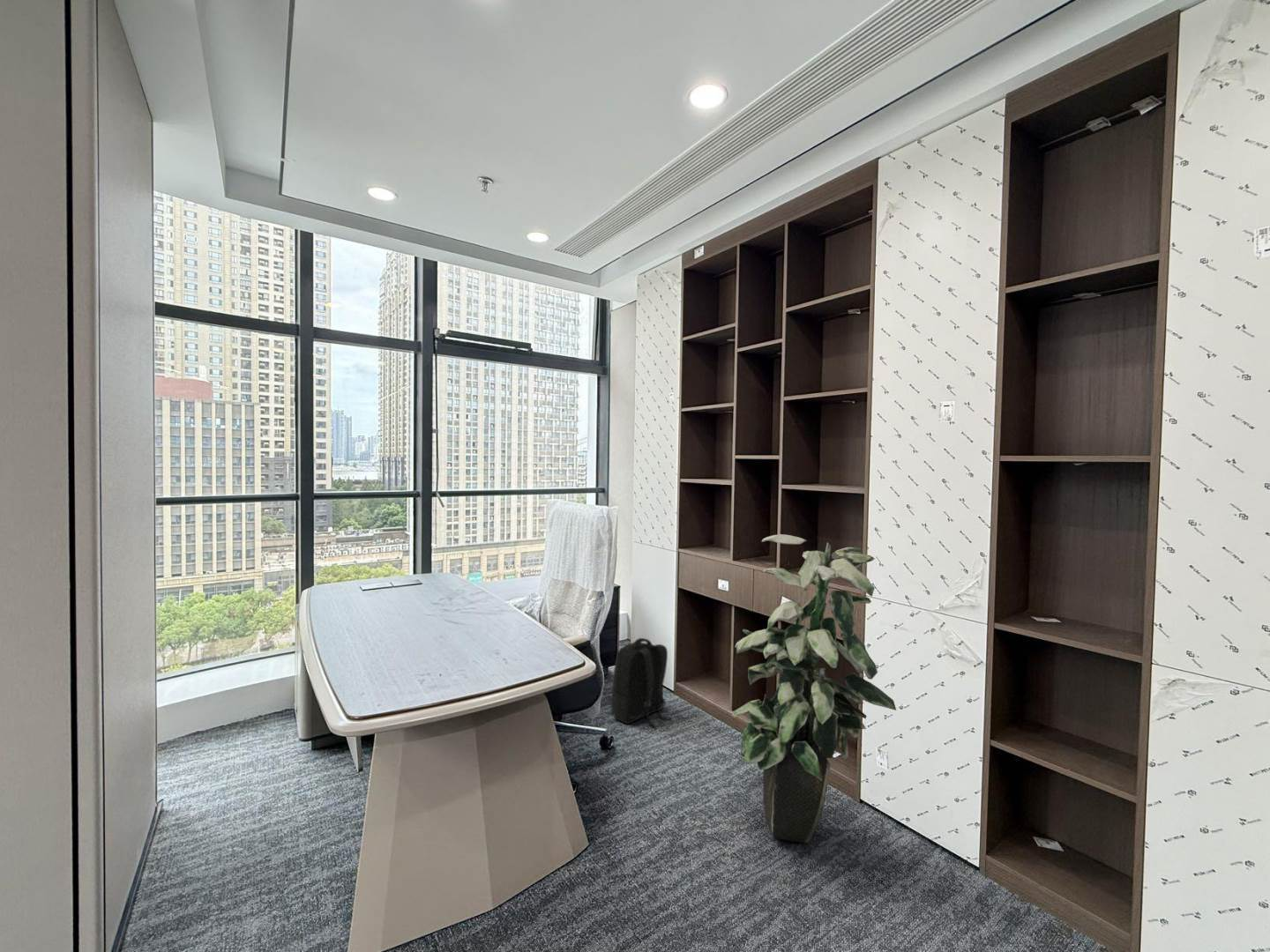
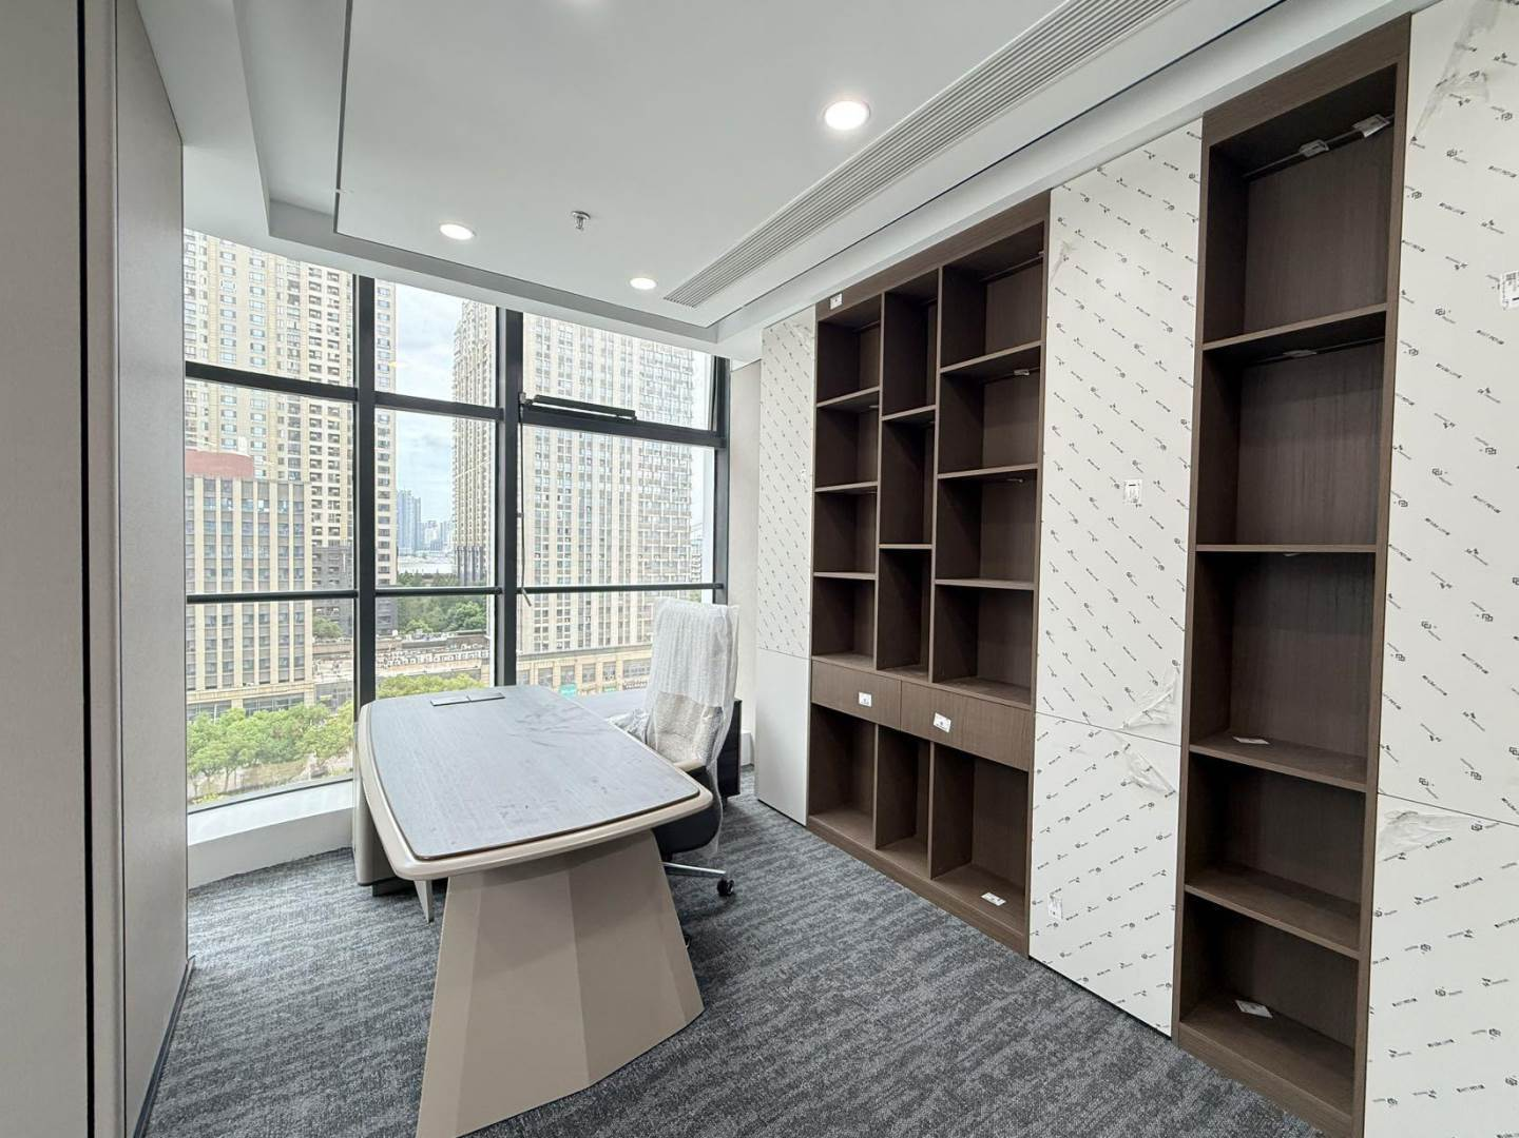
- indoor plant (801, 681)
- backpack (644, 677)
